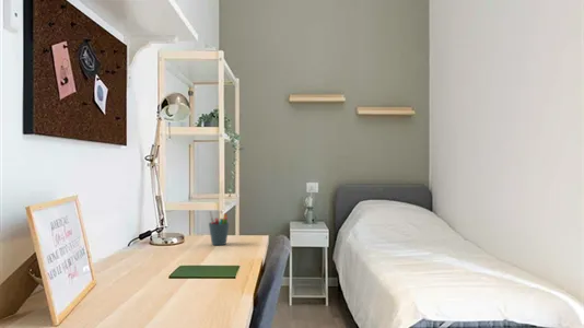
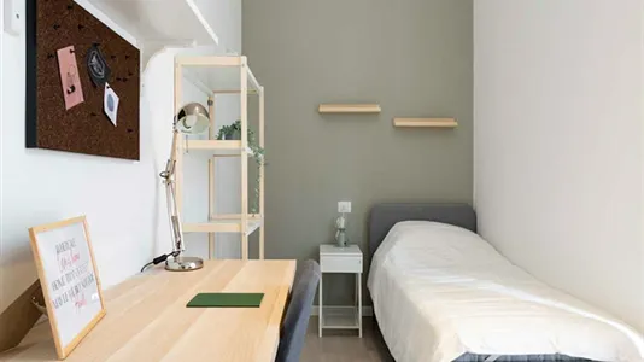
- pen holder (219, 227)
